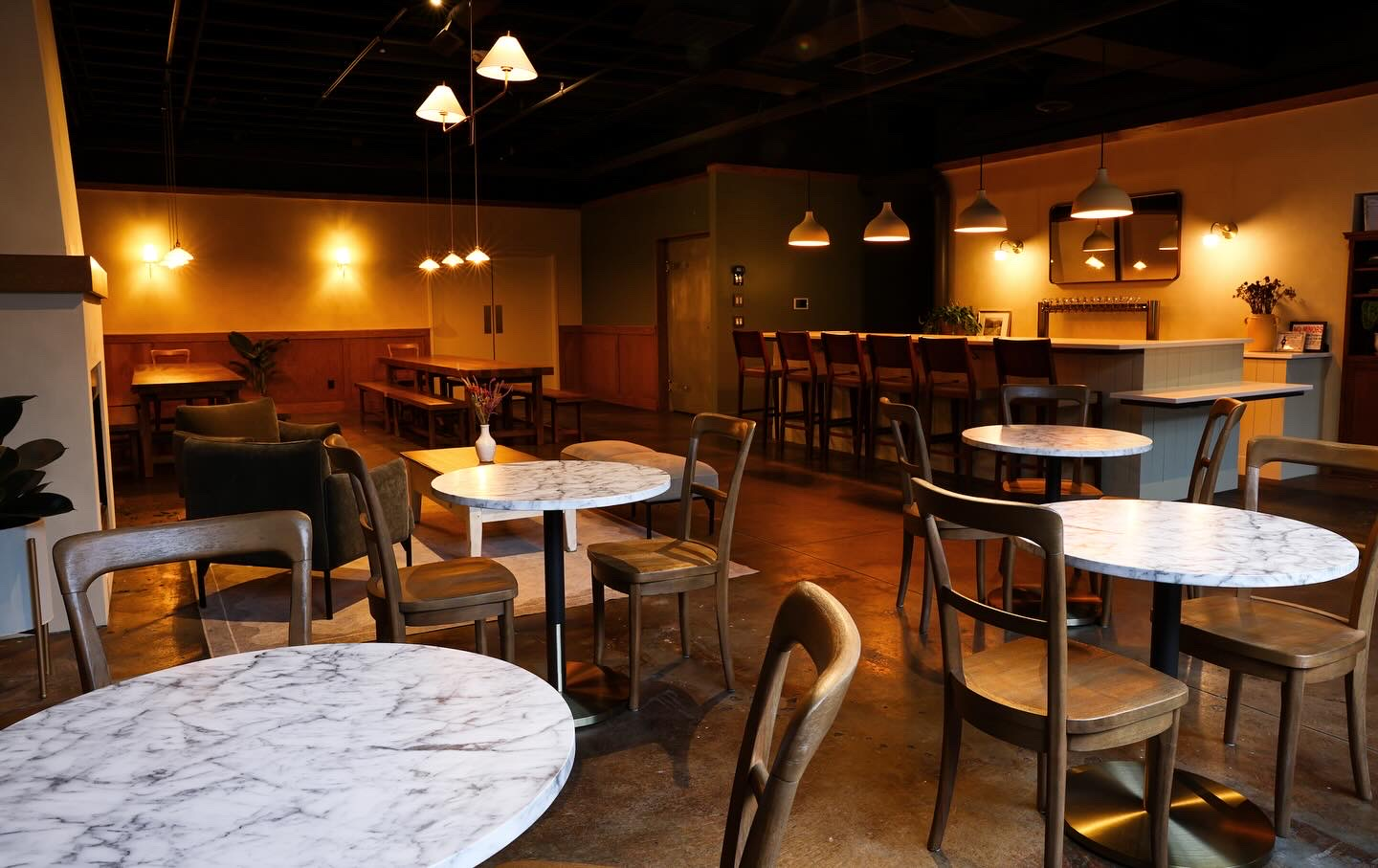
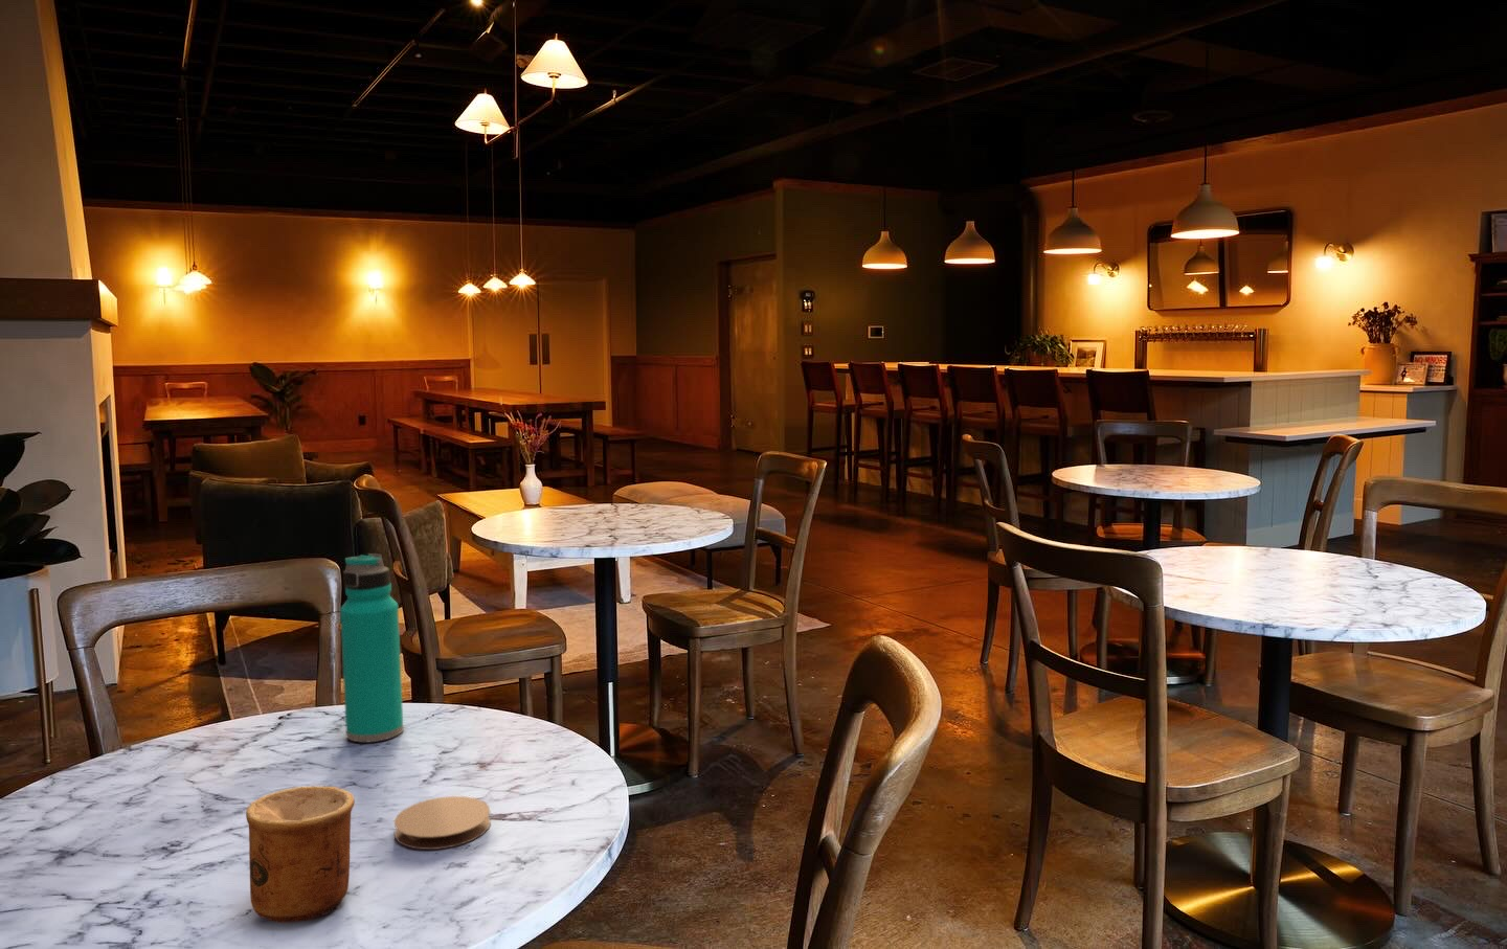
+ coaster (443, 821)
+ water bottle (371, 645)
+ cup (303, 852)
